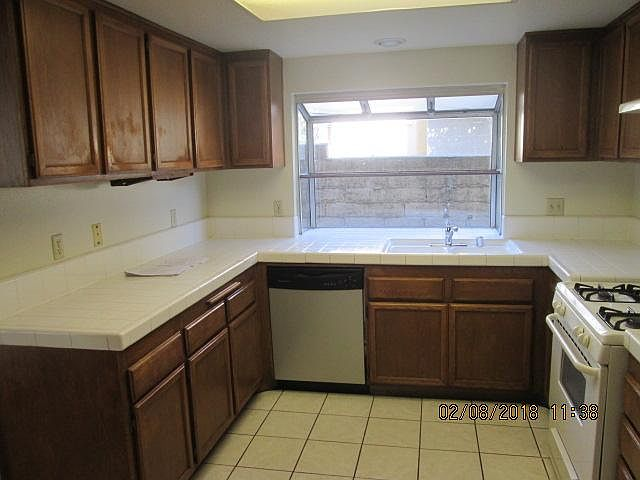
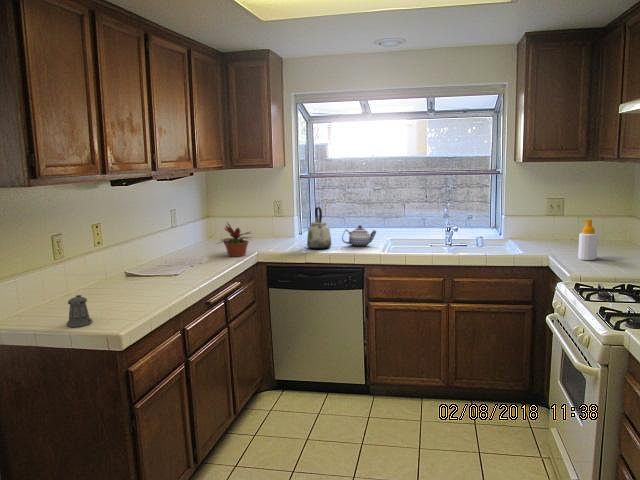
+ pepper shaker (77, 310)
+ kettle (317, 227)
+ soap bottle (588, 239)
+ teapot (359, 235)
+ potted plant (235, 237)
